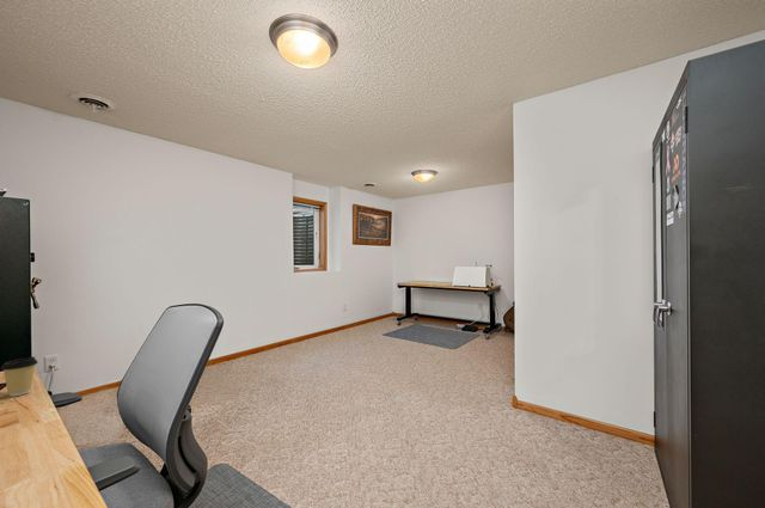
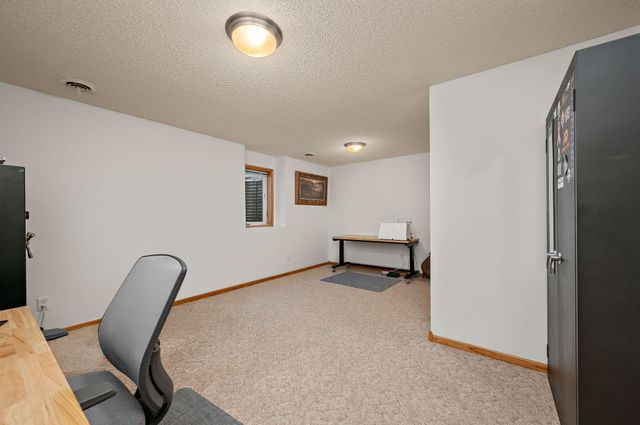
- coffee cup (19, 377)
